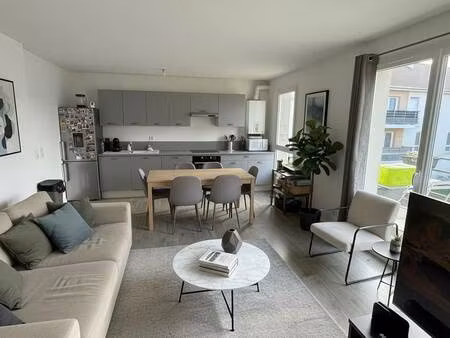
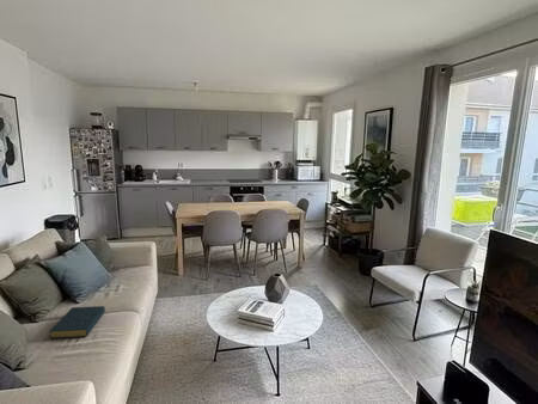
+ hardback book (79, 320)
